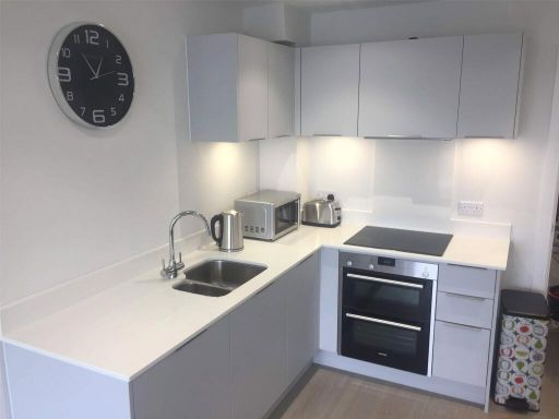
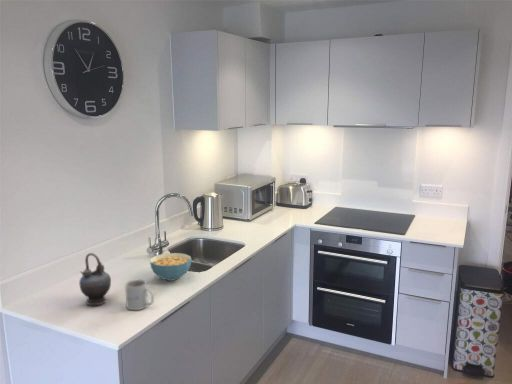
+ mug (139, 295)
+ cereal bowl (171, 268)
+ teapot (92, 277)
